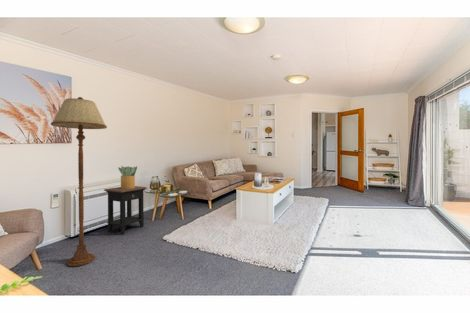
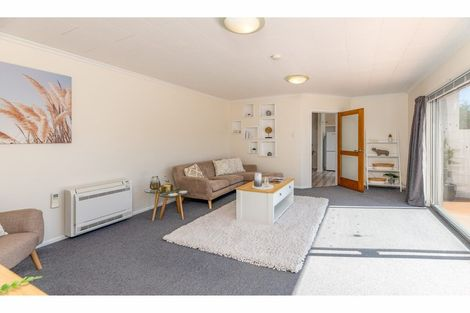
- side table (127, 208)
- floor lamp (80, 179)
- potted plant (128, 176)
